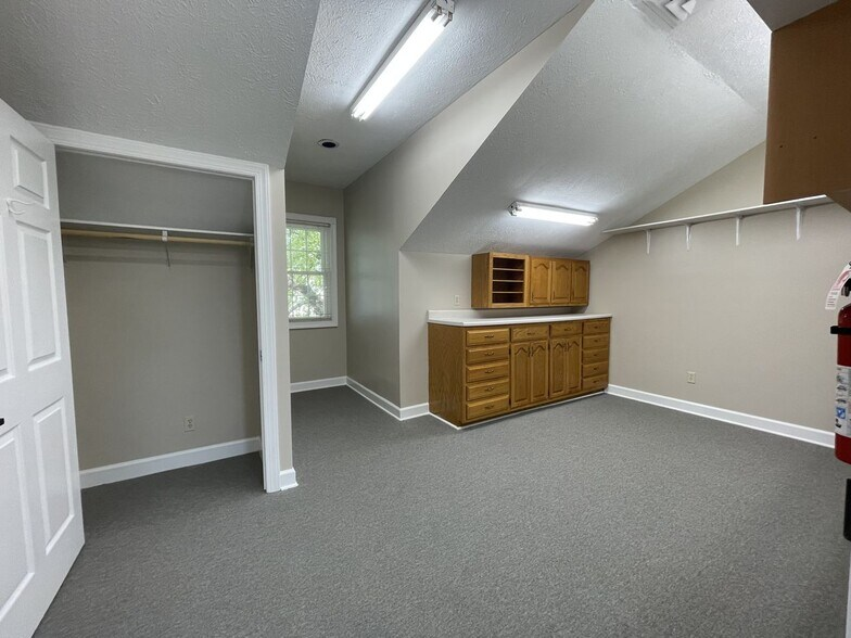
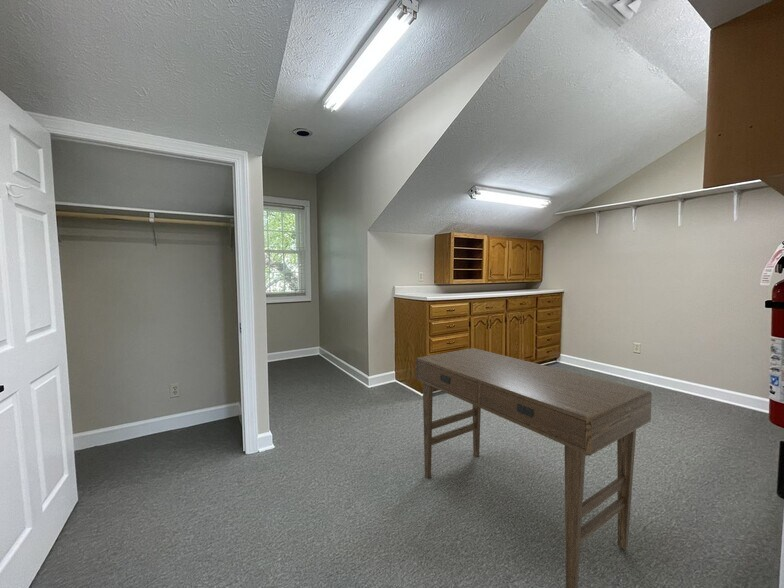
+ desk (518, 424)
